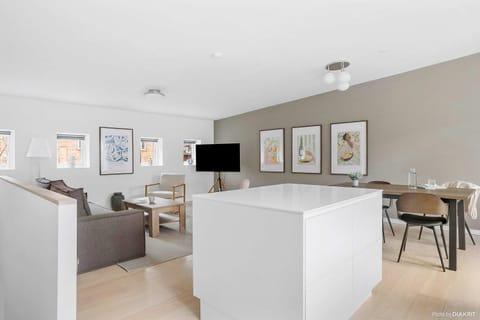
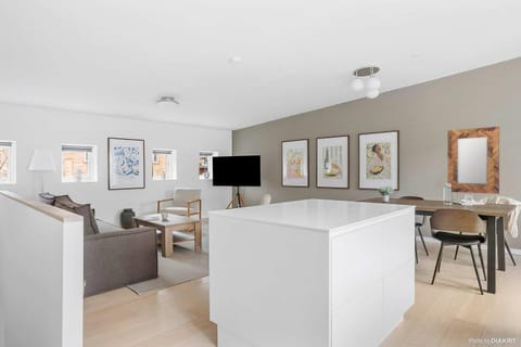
+ home mirror (472, 160)
